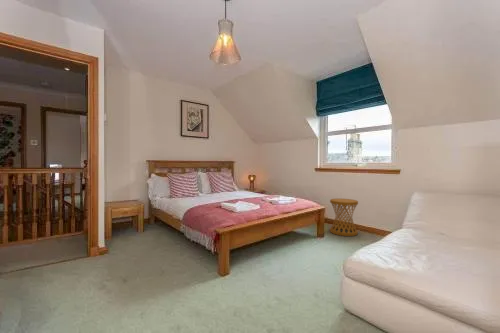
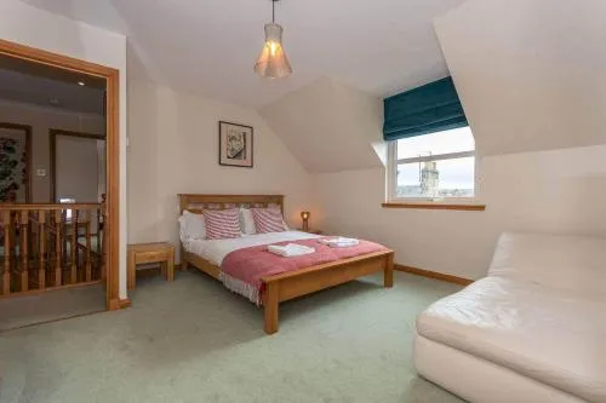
- side table (344, 216)
